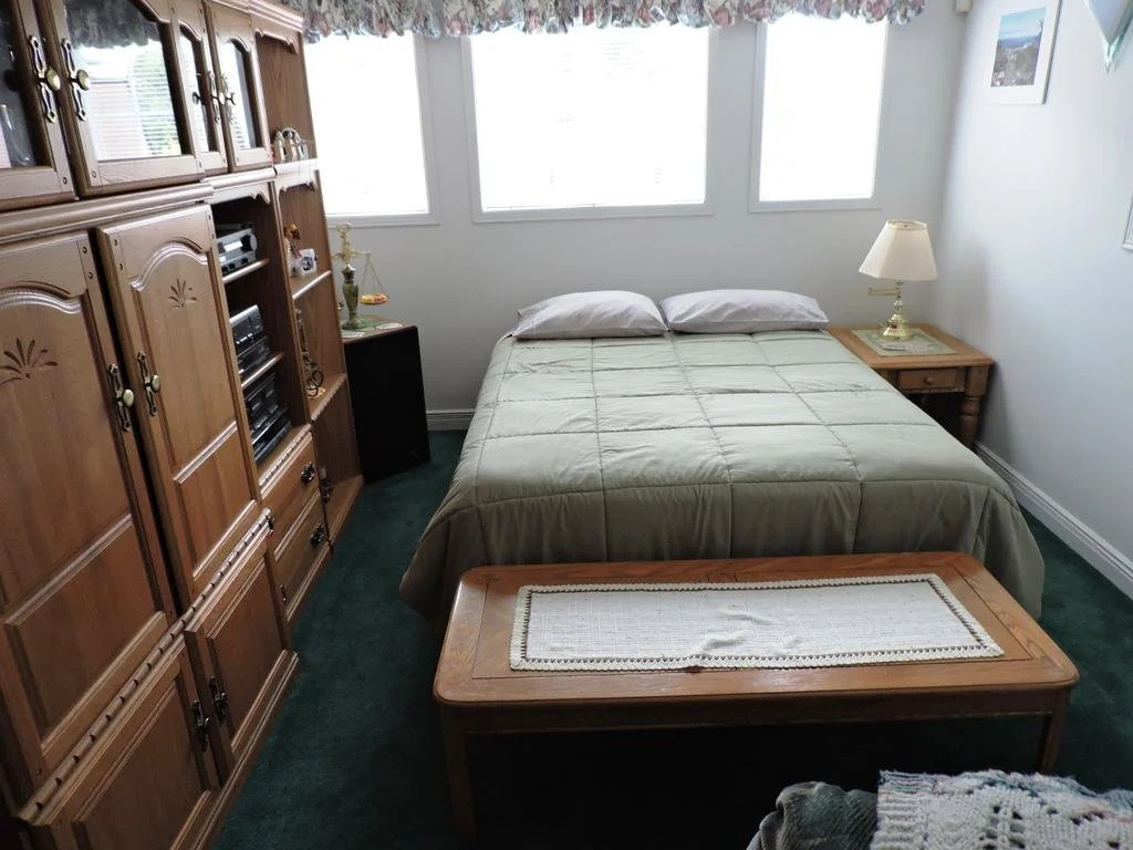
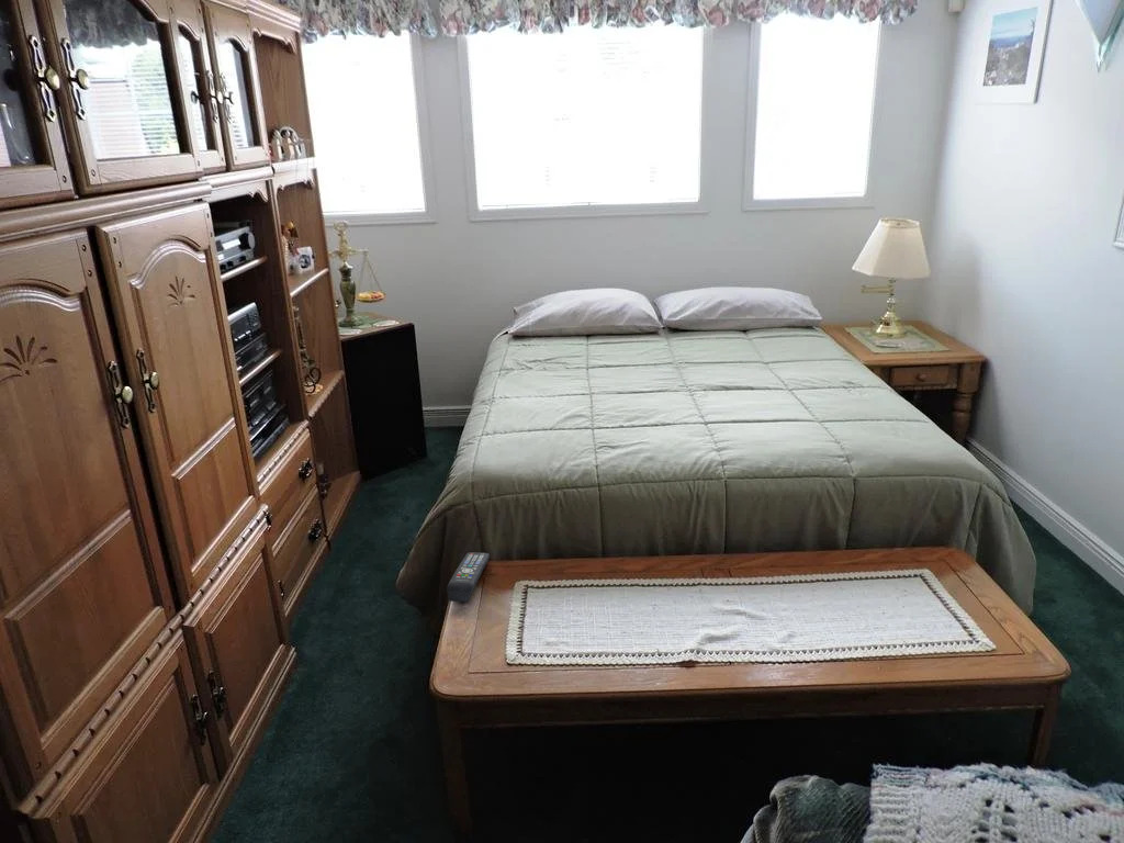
+ remote control (469, 573)
